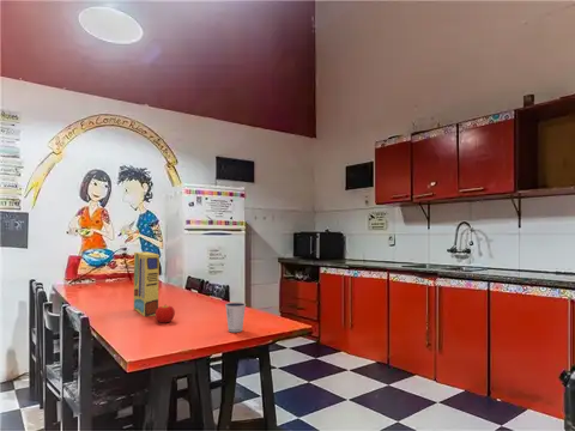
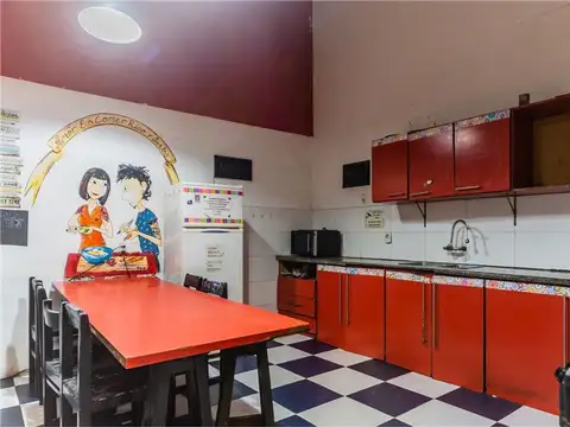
- fruit (164, 312)
- cereal box (145, 283)
- dixie cup (235, 317)
